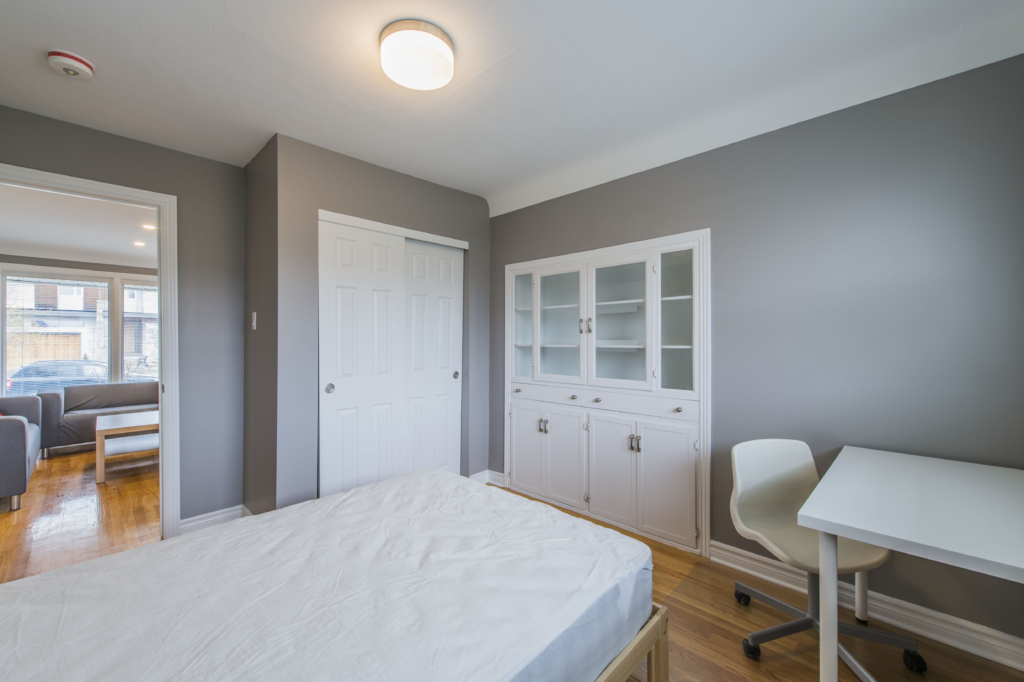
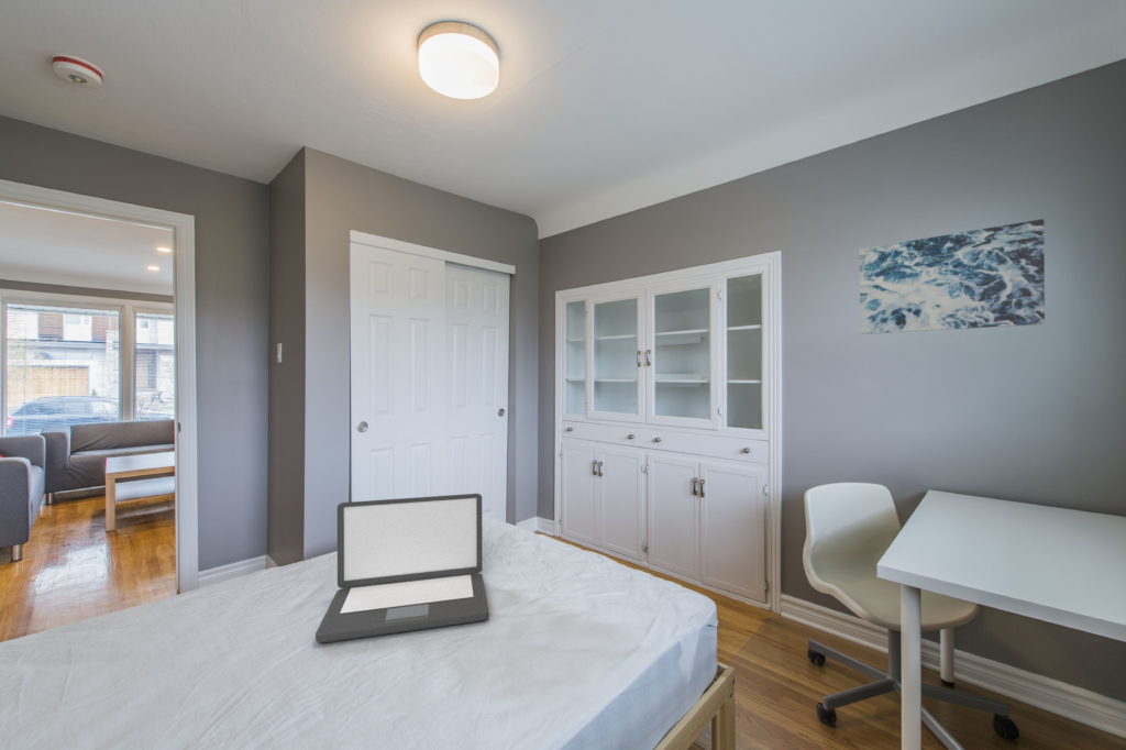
+ laptop (409, 558)
+ wall art (942, 283)
